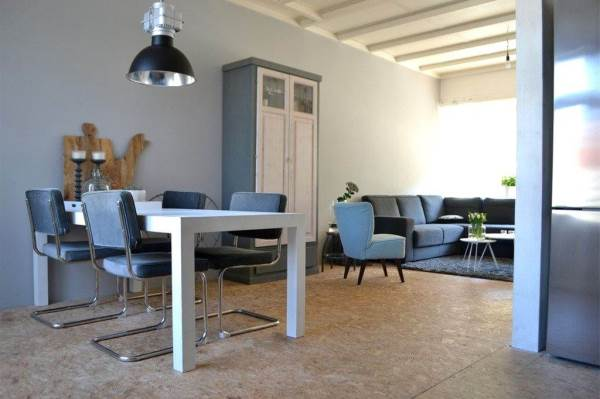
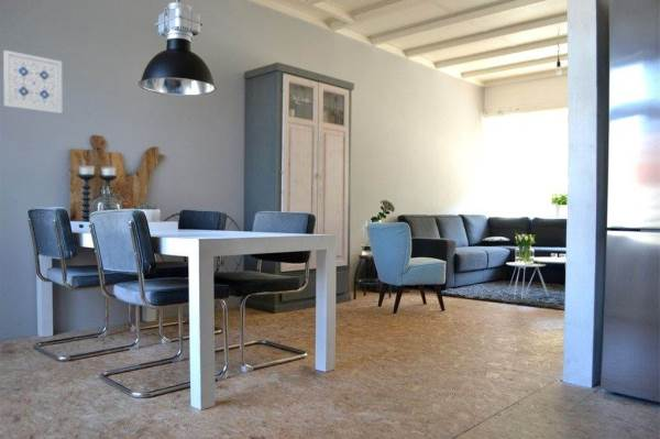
+ wall art (33, 83)
